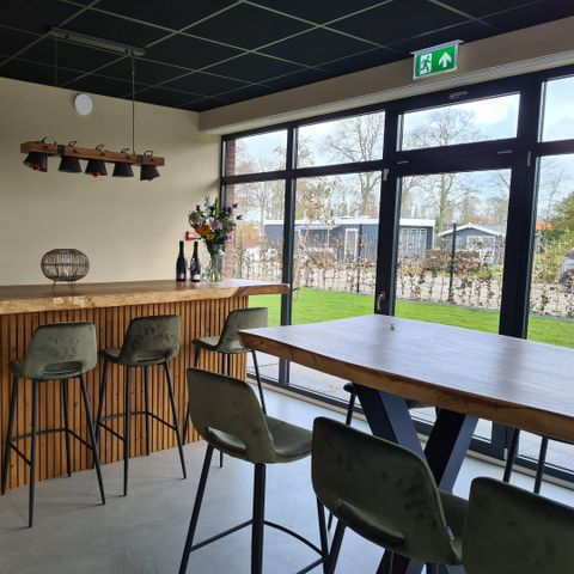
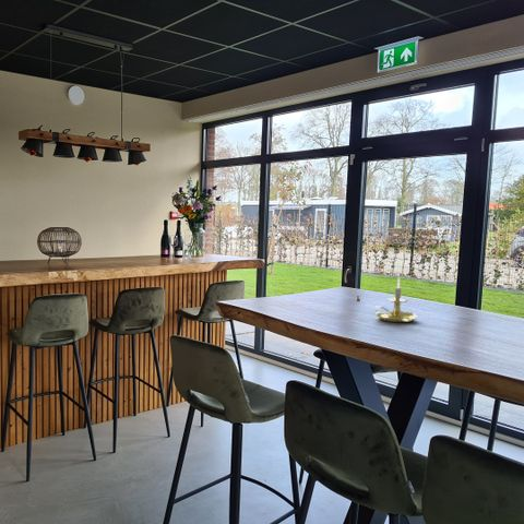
+ candle holder (394, 298)
